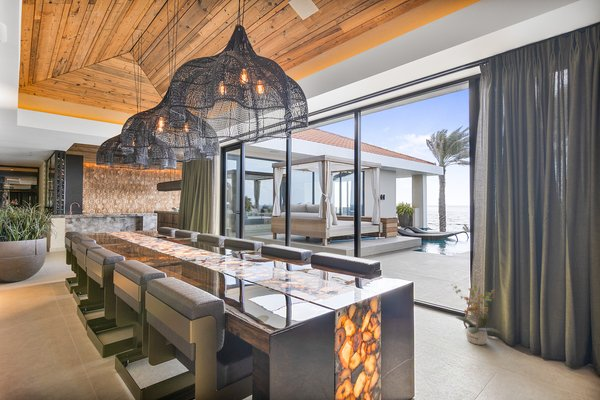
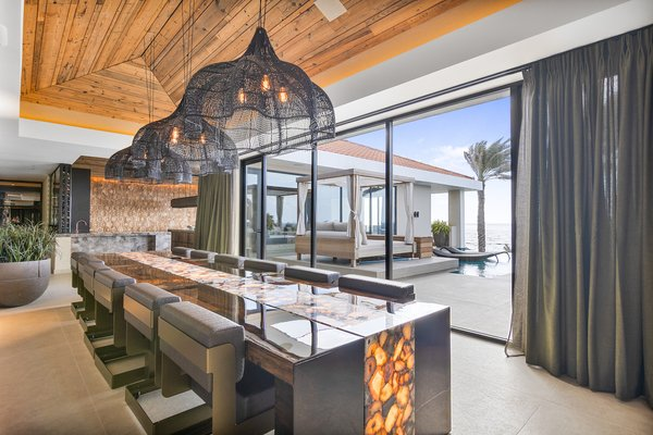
- potted plant (475, 313)
